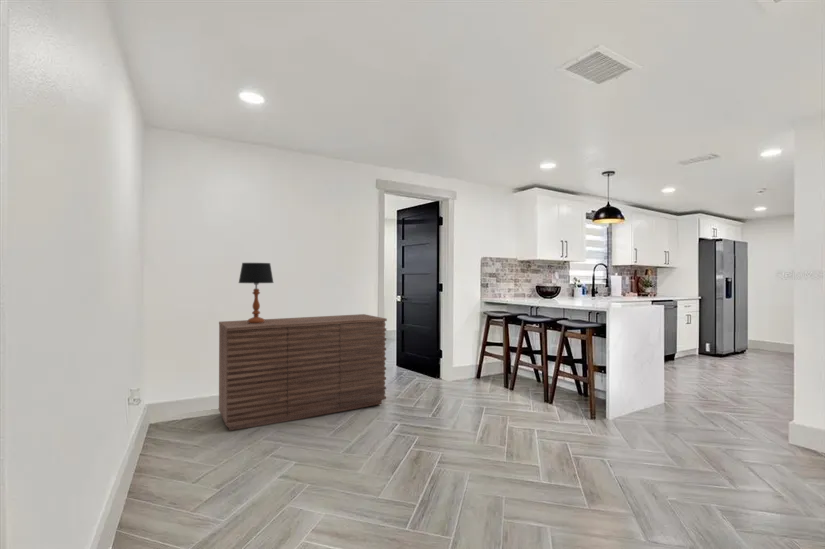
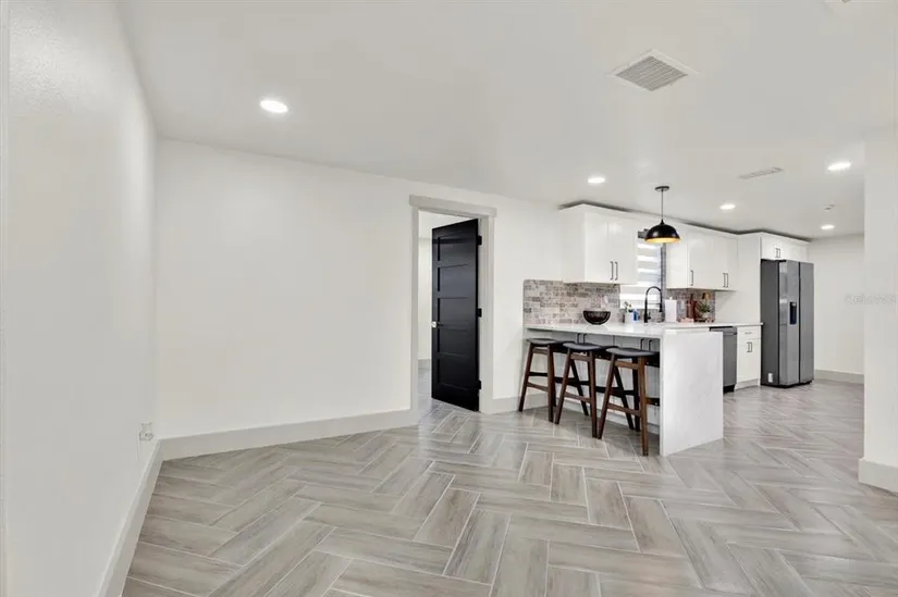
- sideboard (306, 364)
- table lamp (256, 292)
